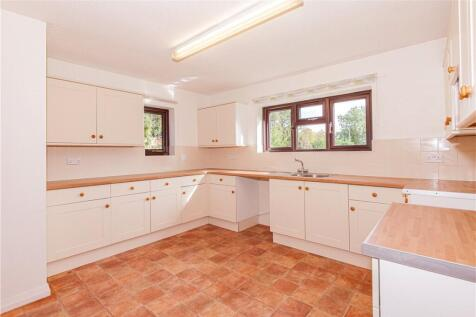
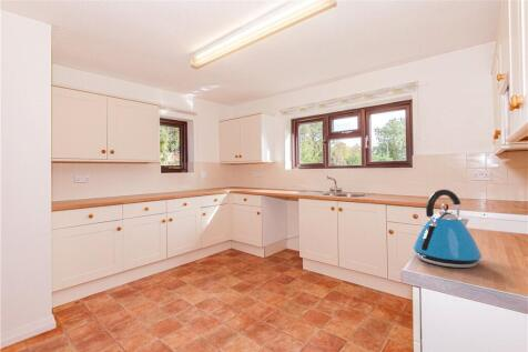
+ kettle (444, 224)
